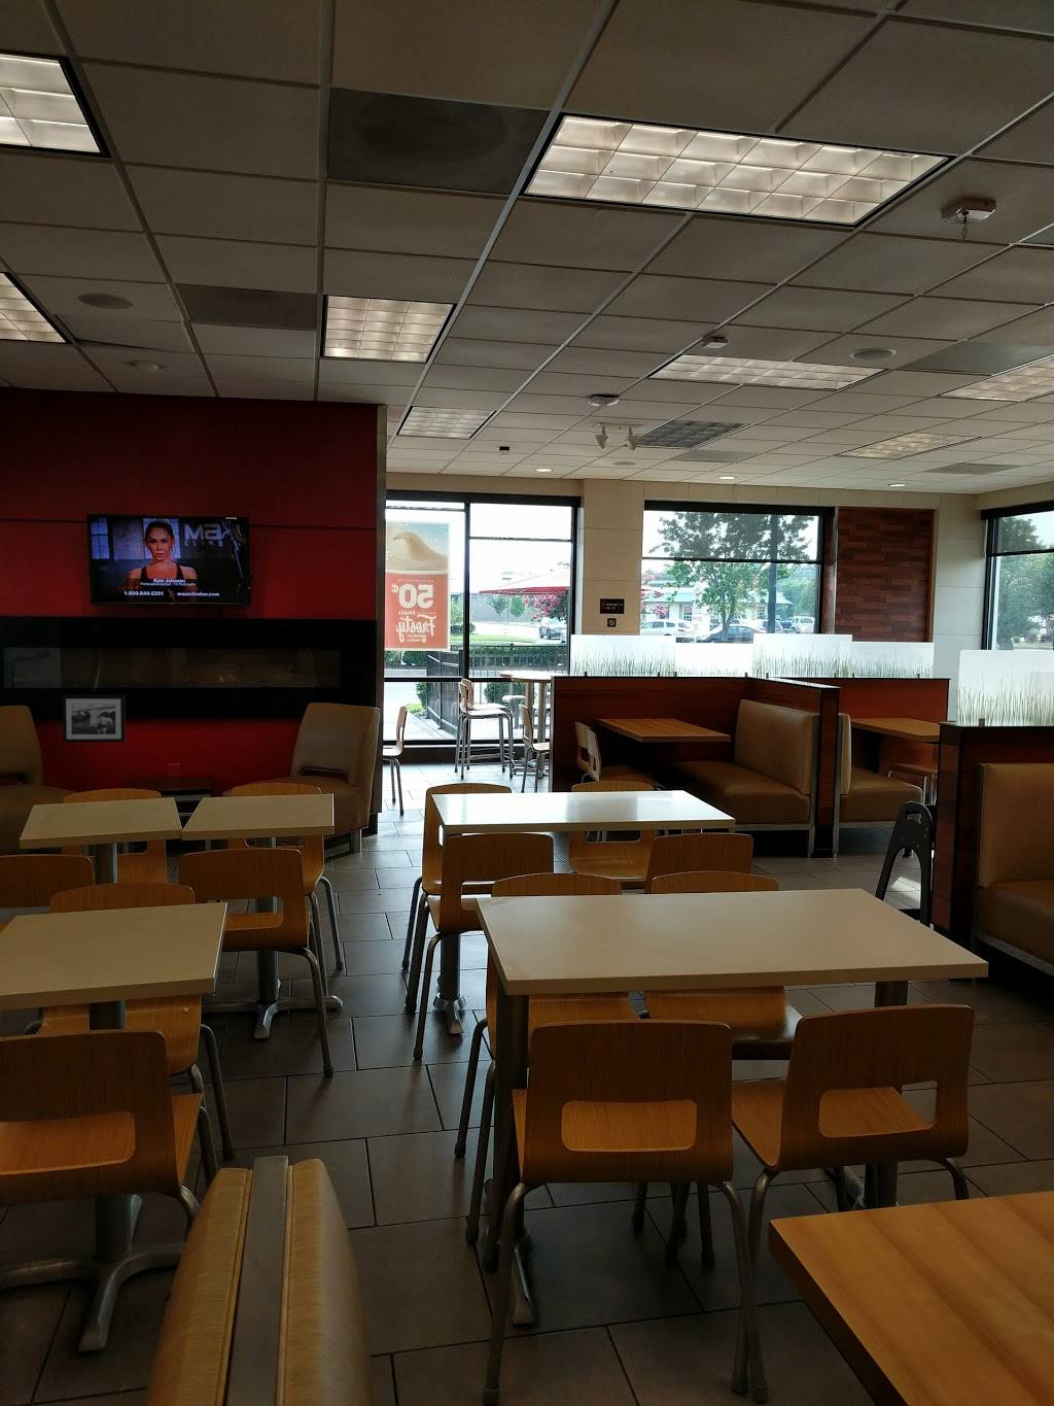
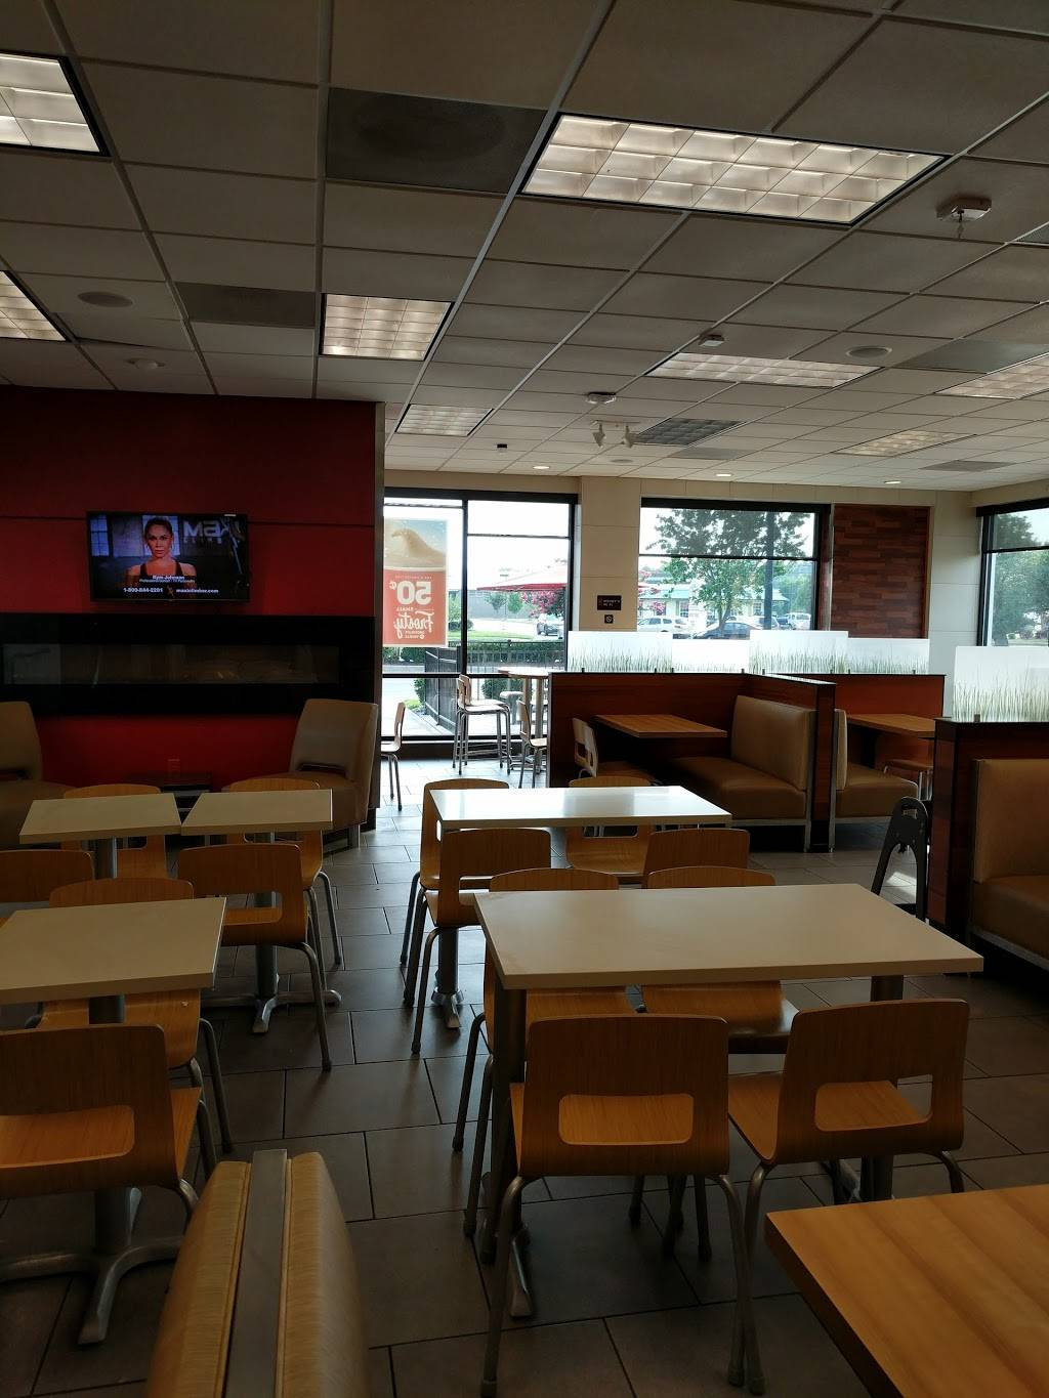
- picture frame (94, 718)
